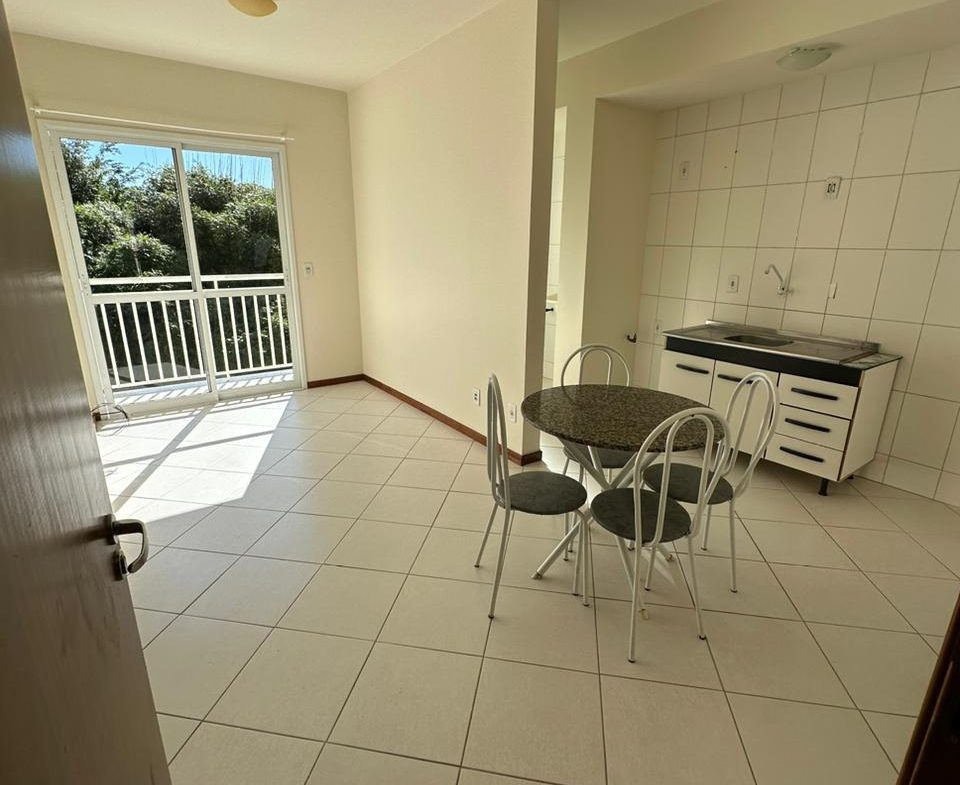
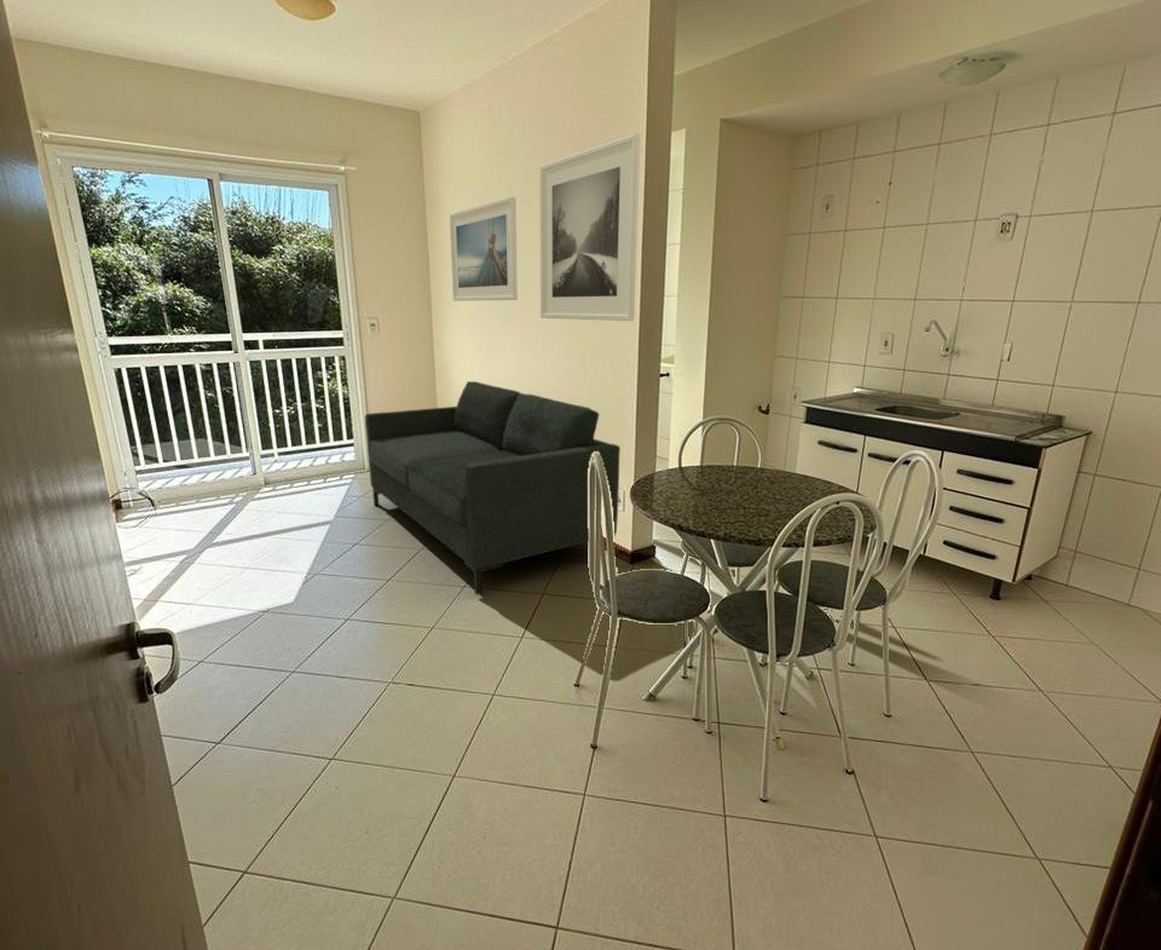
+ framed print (480, 254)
+ sofa (476, 464)
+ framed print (583, 237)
